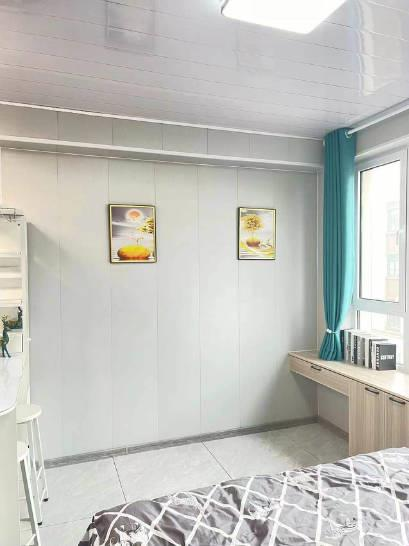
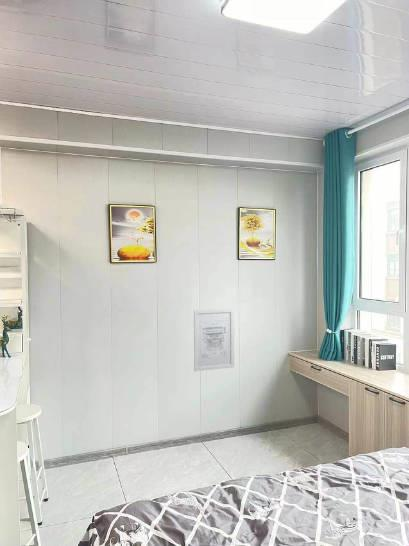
+ wall art (214, 339)
